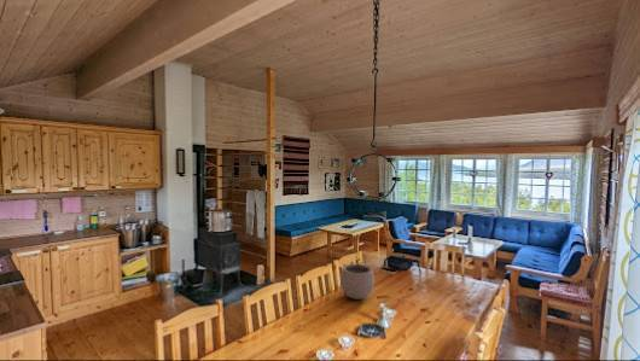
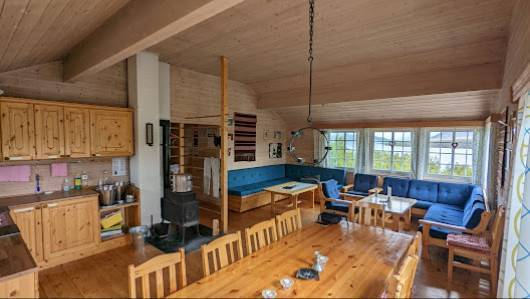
- plant pot (356, 275)
